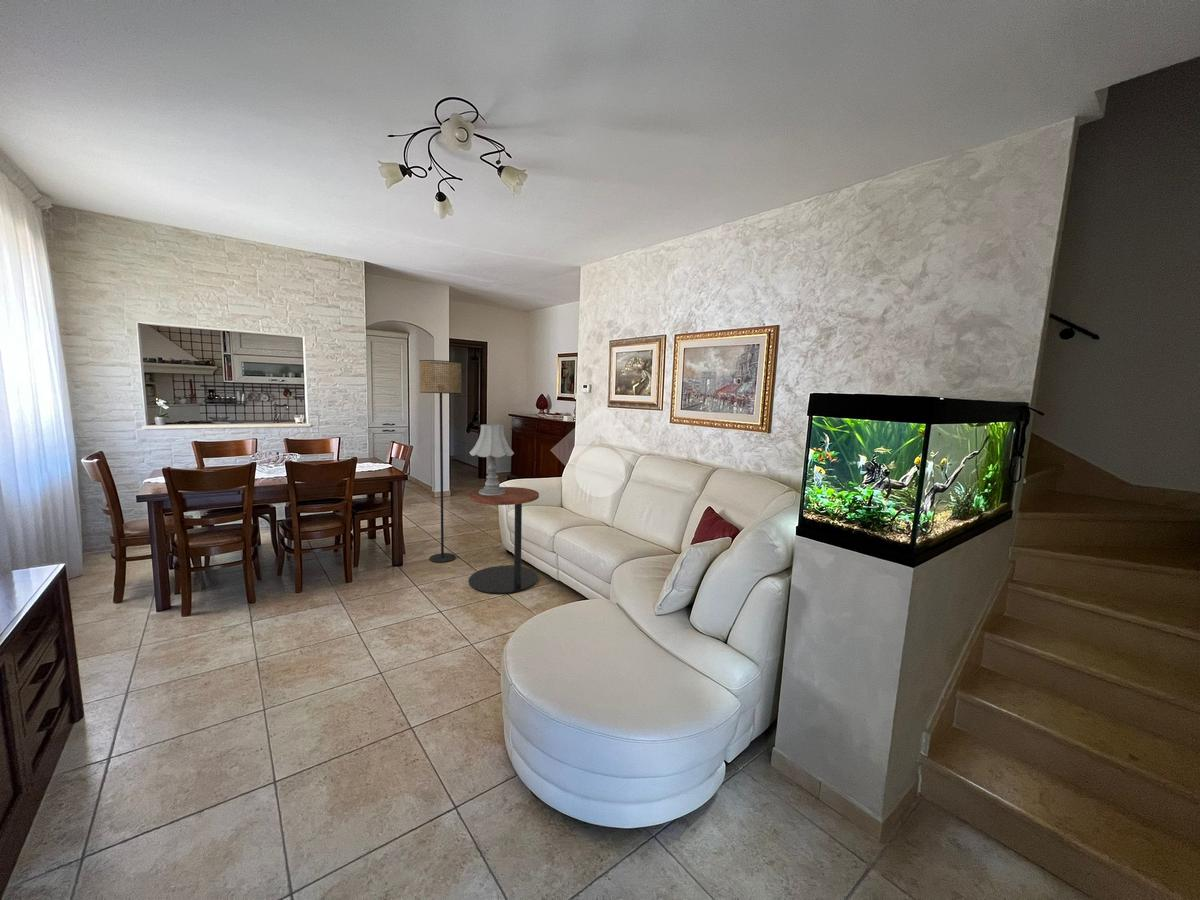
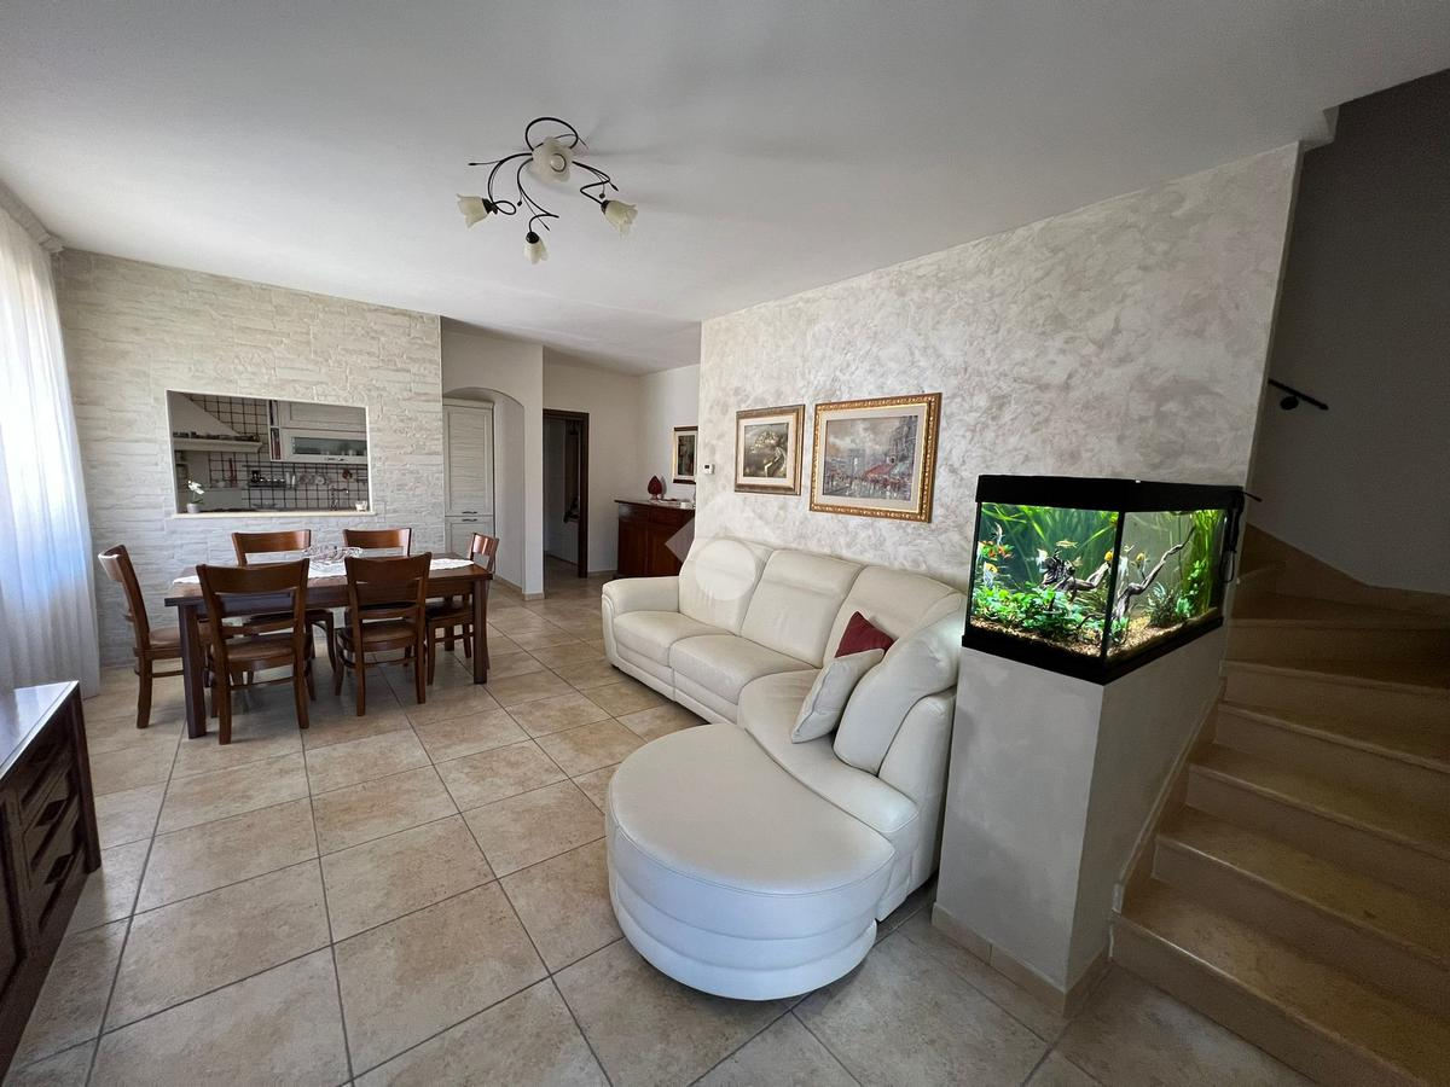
- floor lamp (441, 462)
- side table (514, 539)
- table lamp (491, 458)
